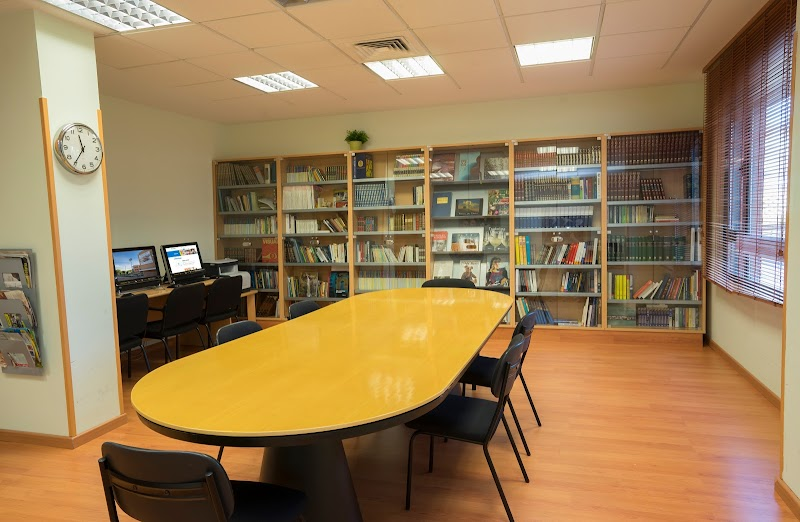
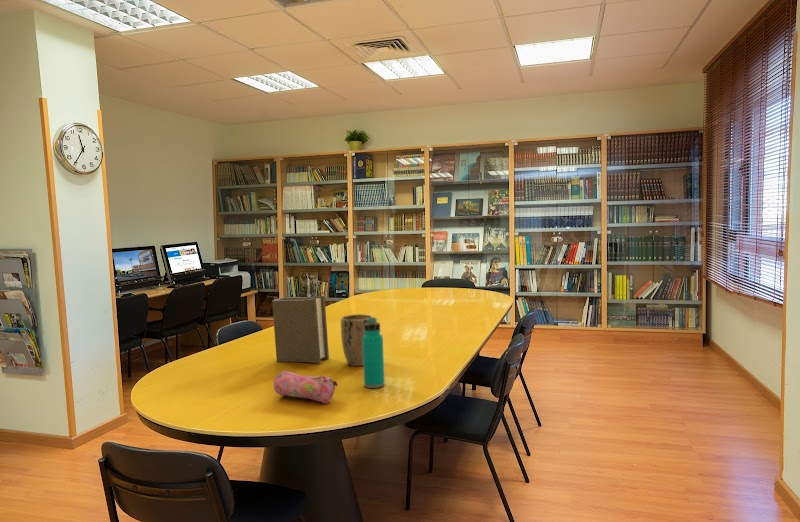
+ plant pot (357, 340)
+ water bottle (373, 351)
+ pencil case (304, 385)
+ book (299, 328)
